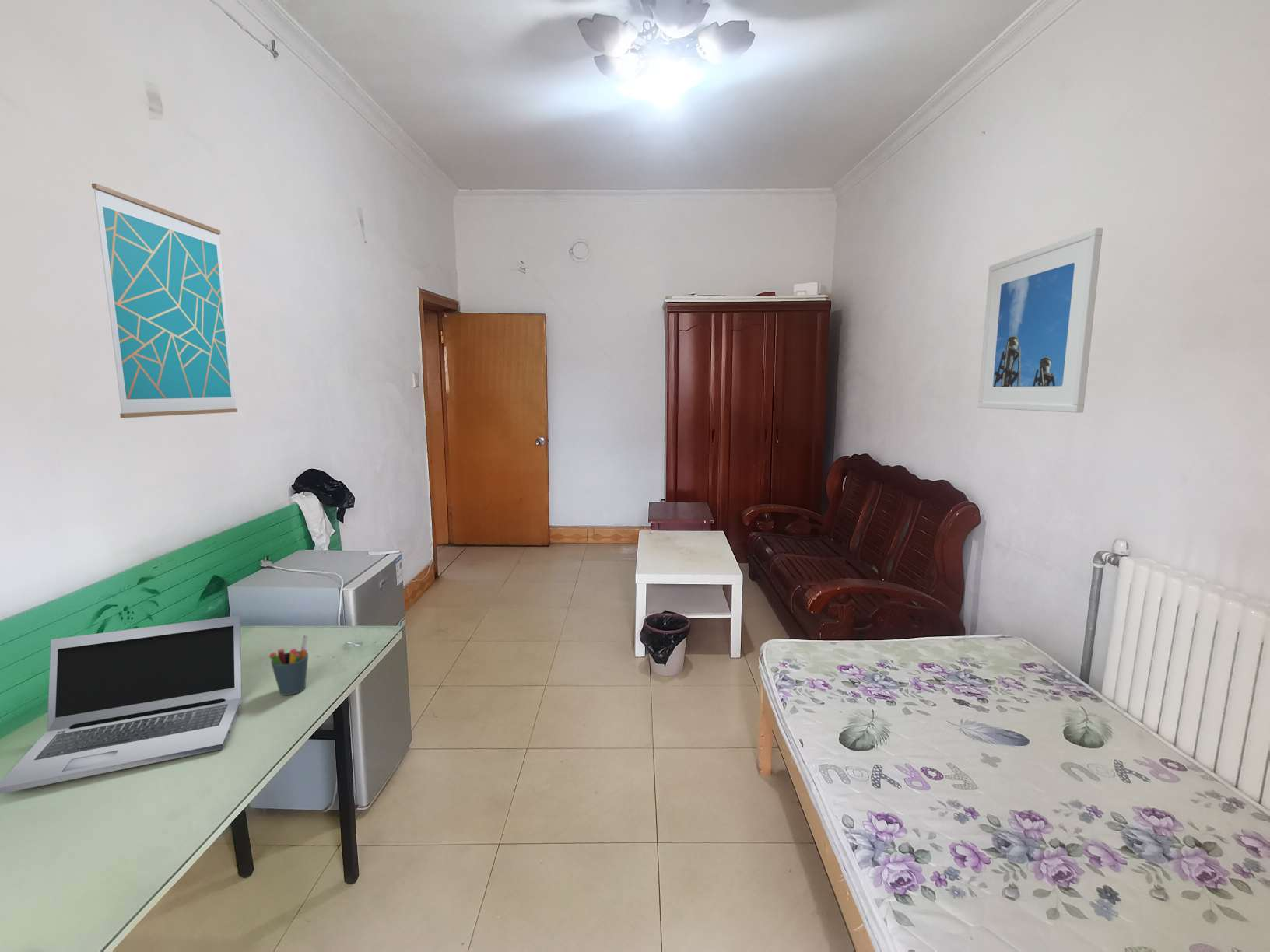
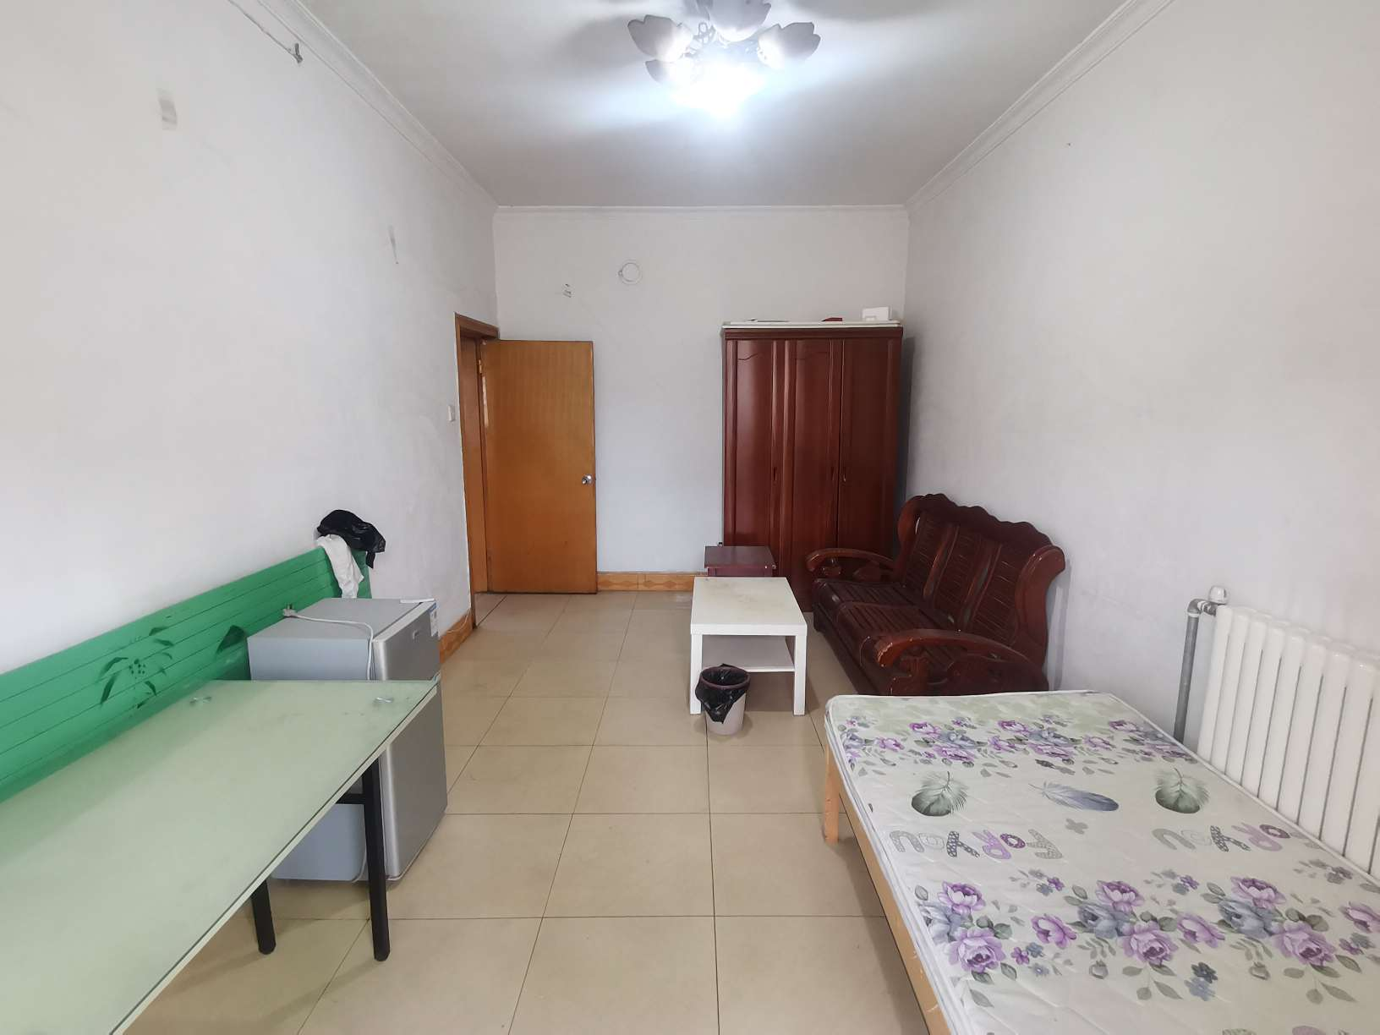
- laptop (135, 692)
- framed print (1030, 331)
- pen holder (290, 665)
- wall art (175, 314)
